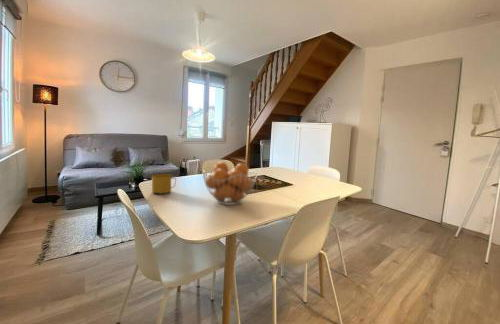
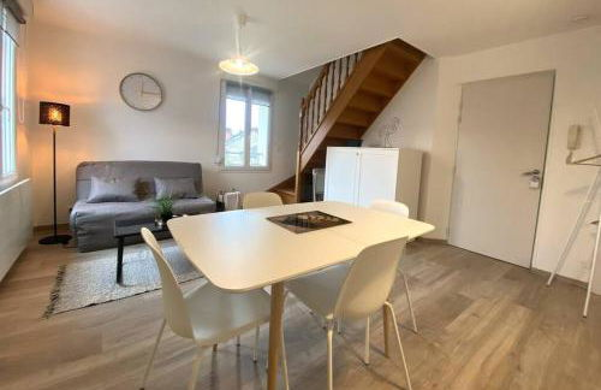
- mug (163, 183)
- fruit basket (229, 182)
